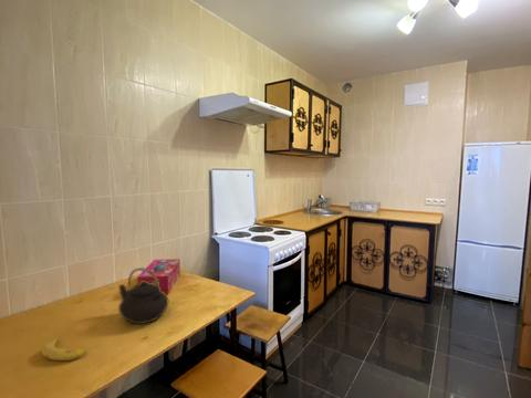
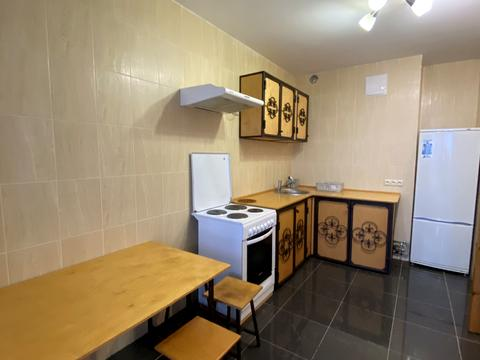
- fruit (60, 348)
- teapot (139, 291)
- tissue box (160, 275)
